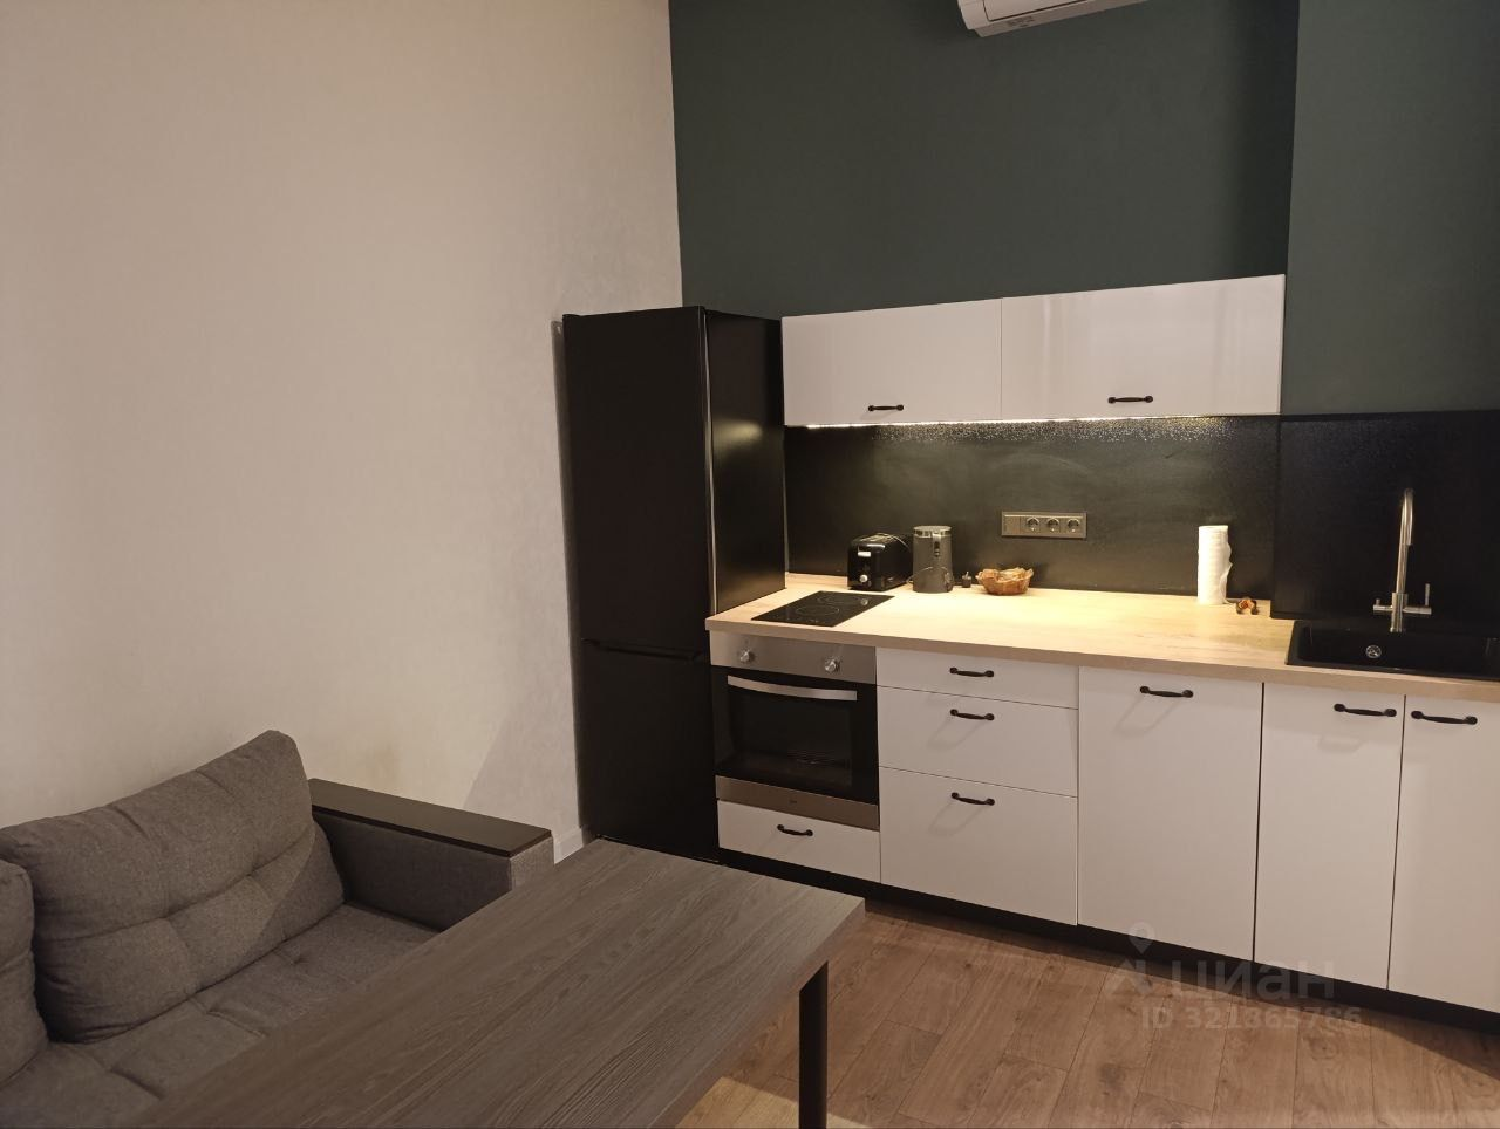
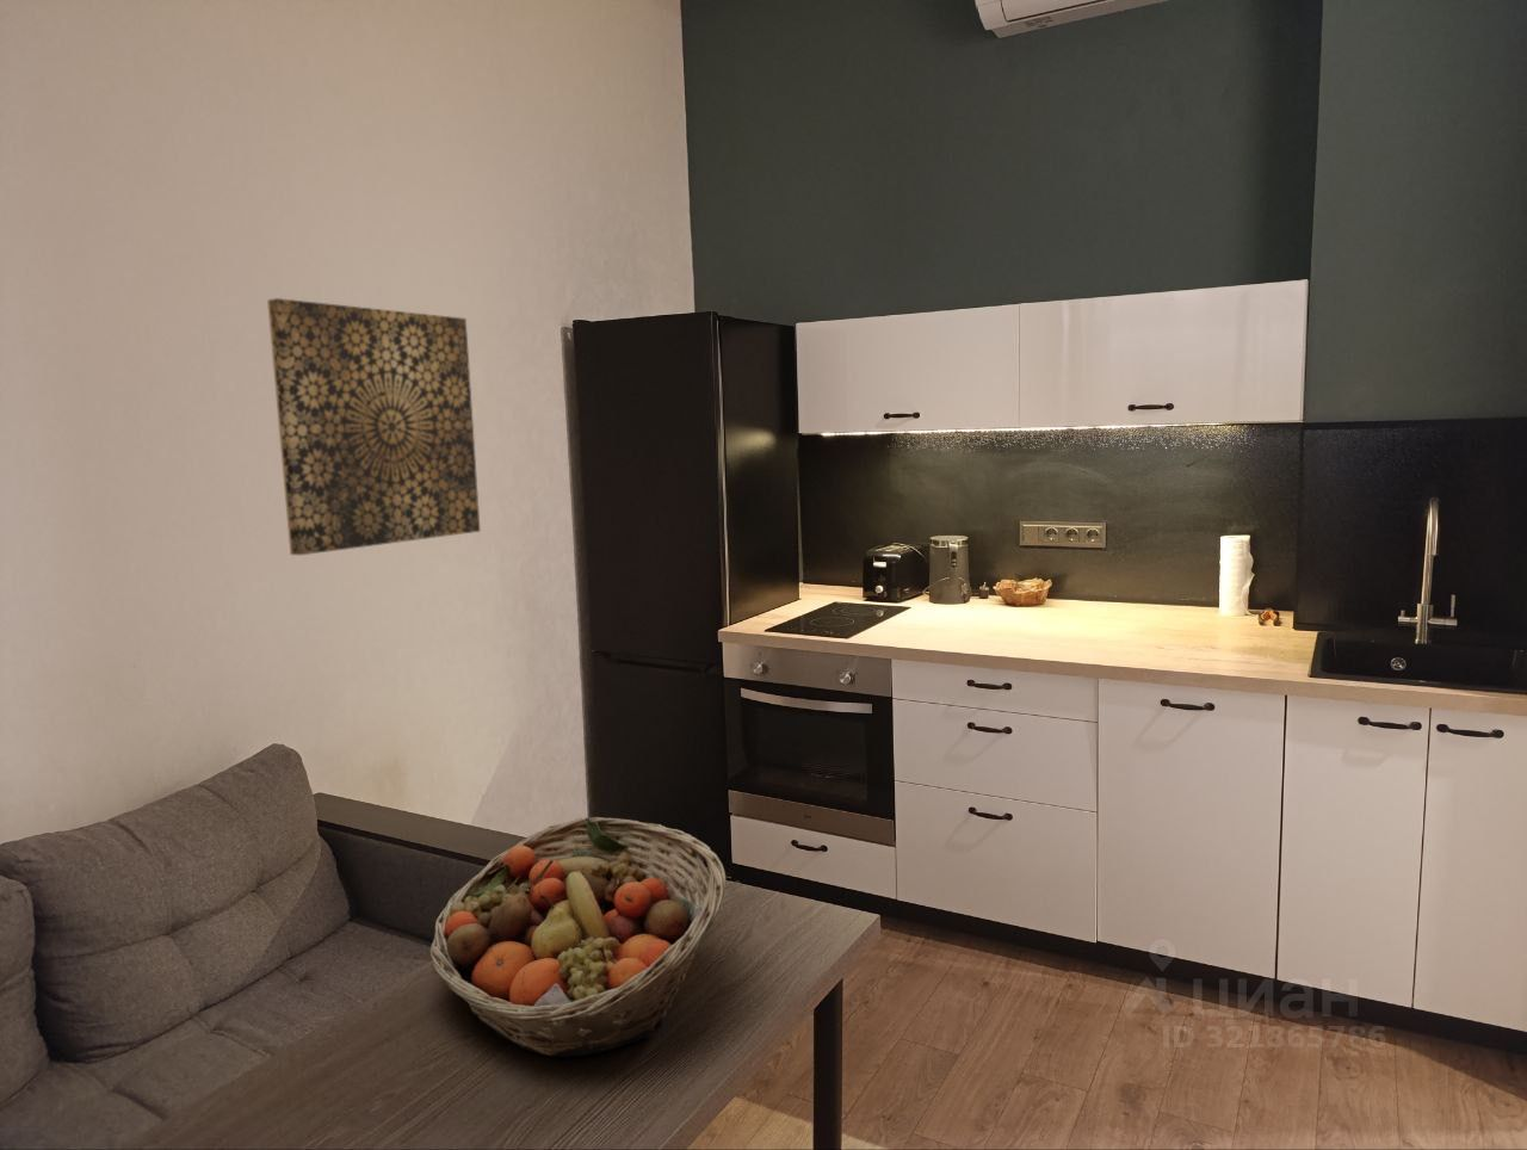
+ wall art (384, 428)
+ fruit basket (579, 927)
